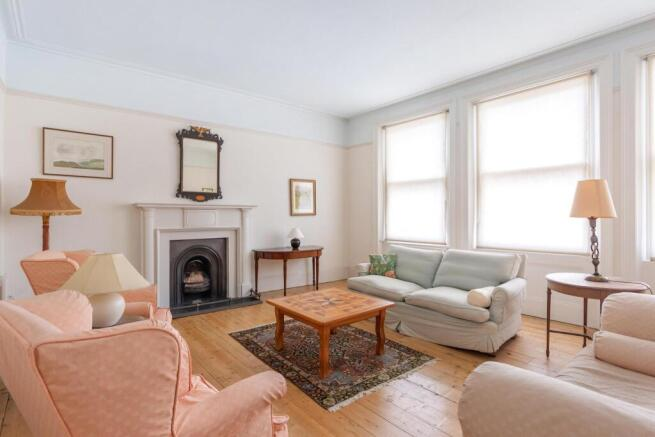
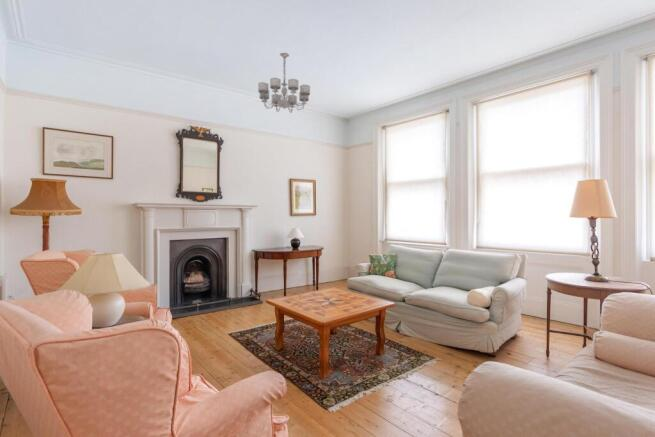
+ chandelier (284, 82)
